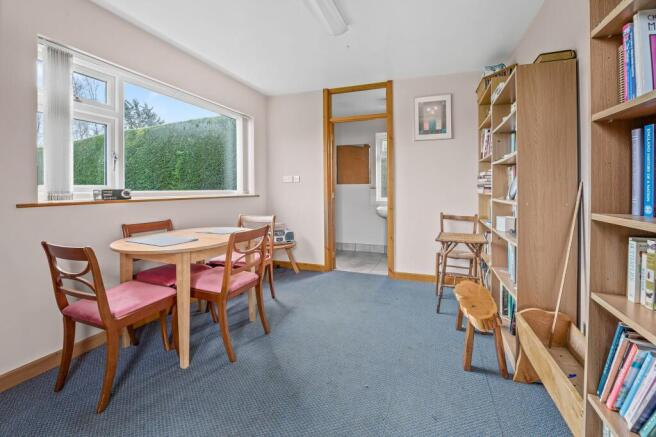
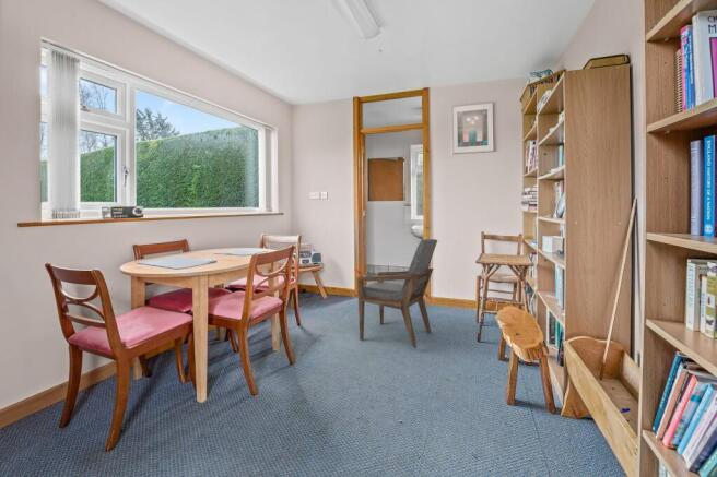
+ armchair (399, 287)
